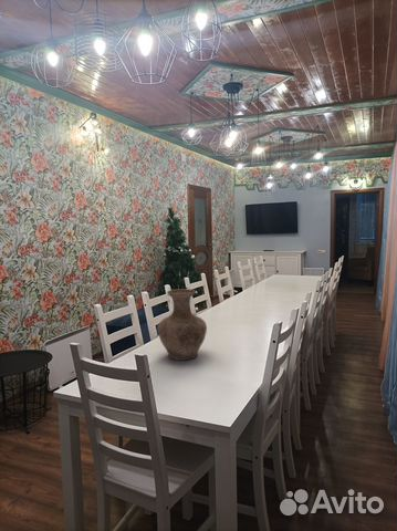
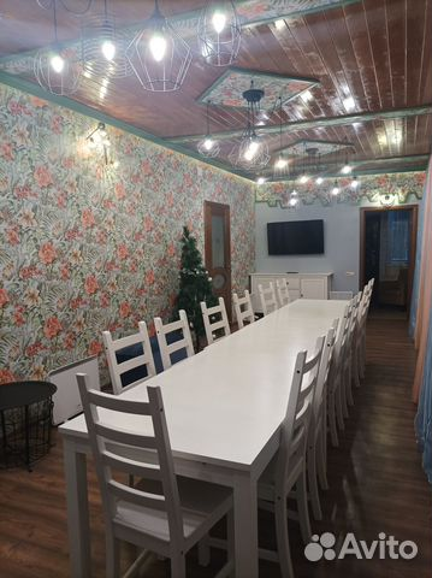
- vase (181, 323)
